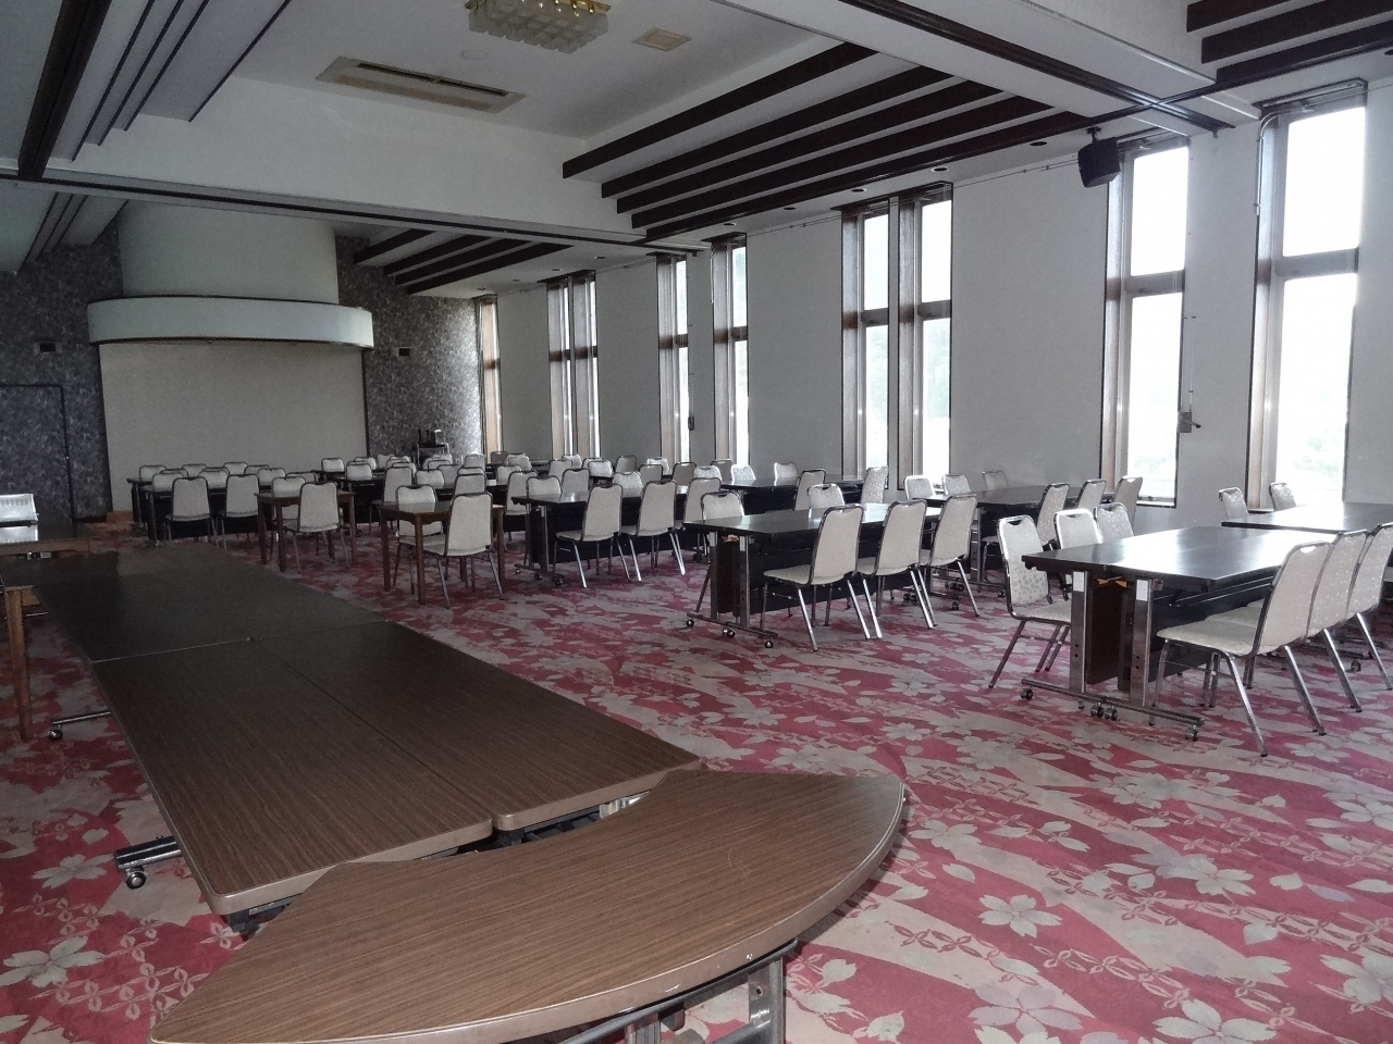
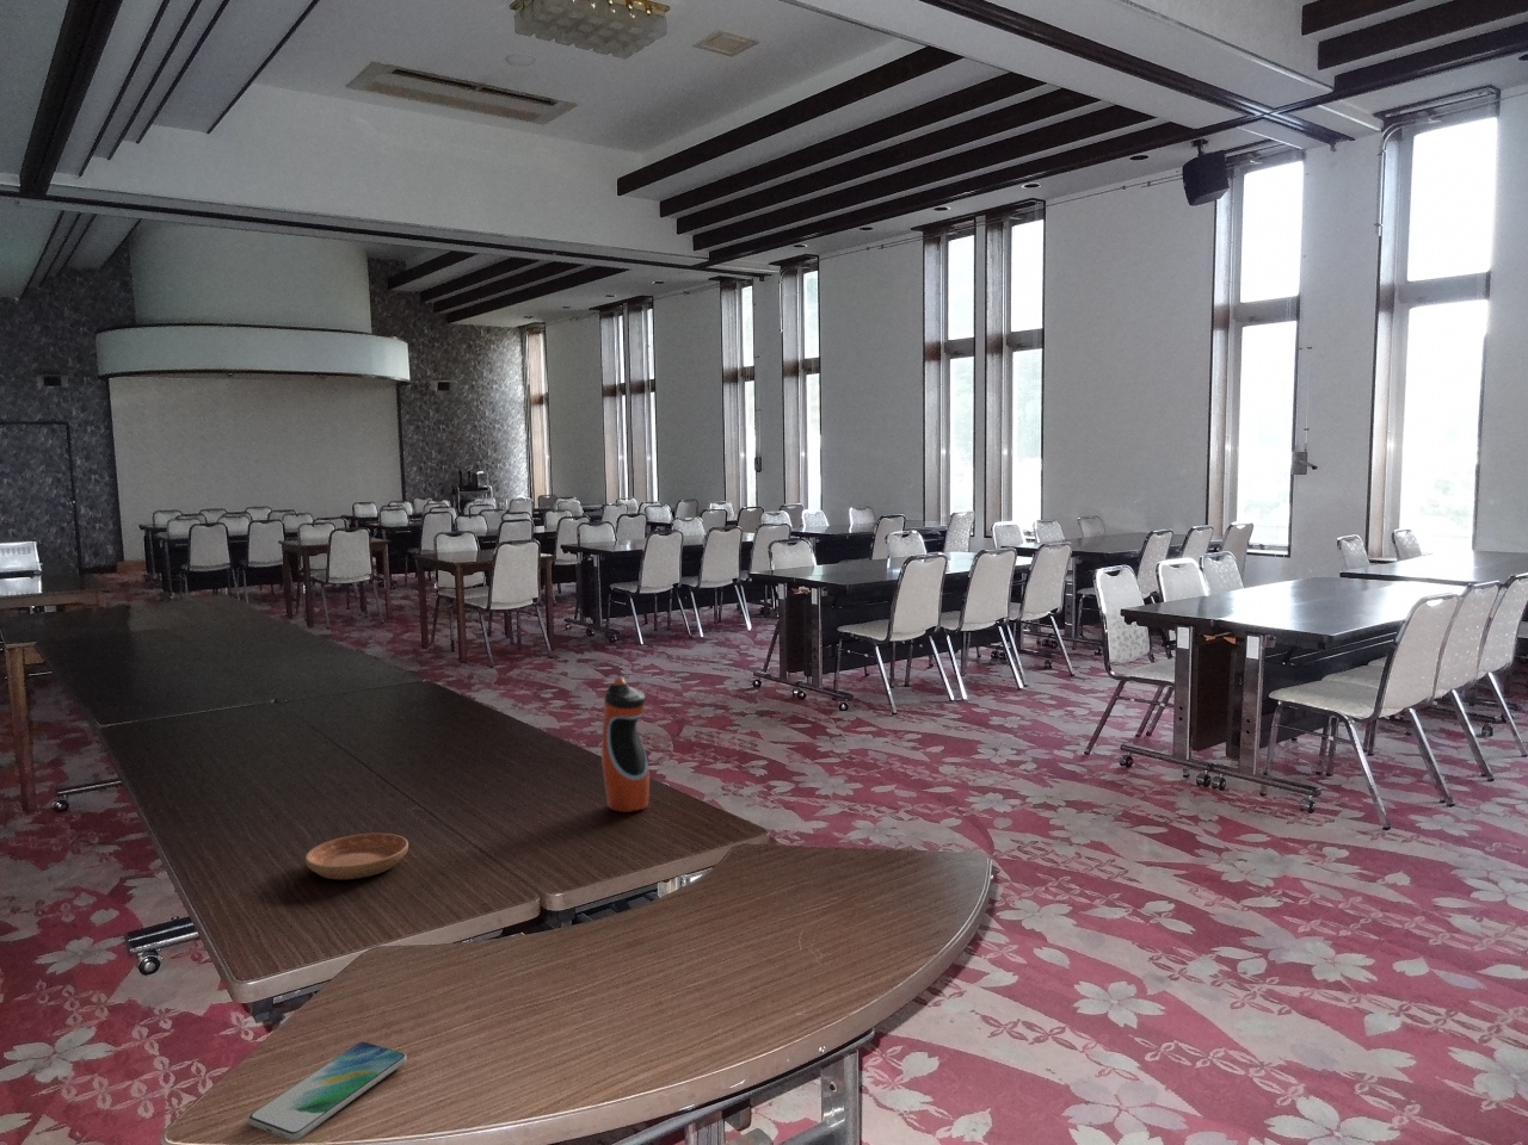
+ smartphone (331, 1086)
+ water bottle (624, 742)
+ saucer (357, 856)
